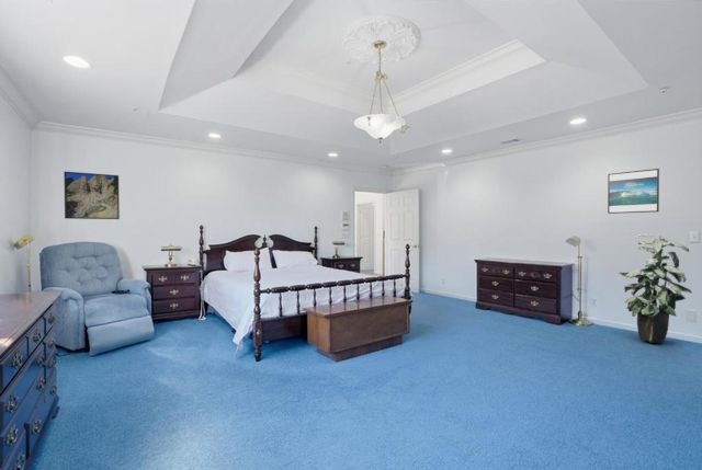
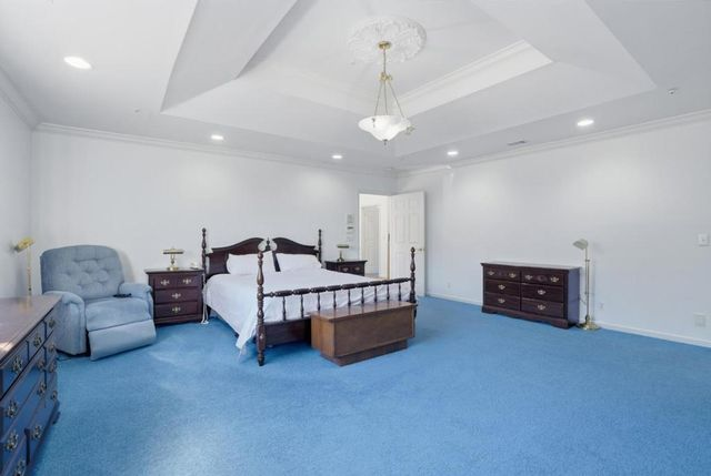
- indoor plant (652, 287)
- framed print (92, 196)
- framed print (632, 192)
